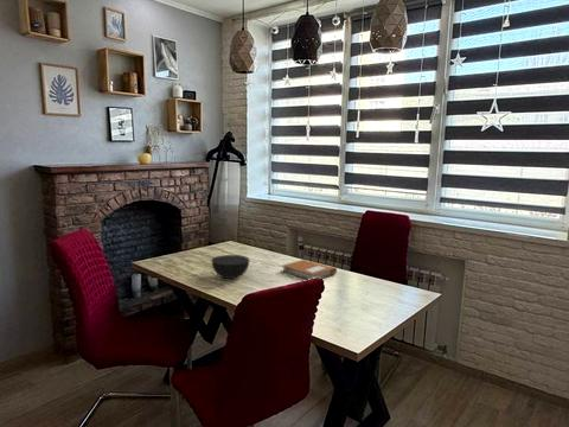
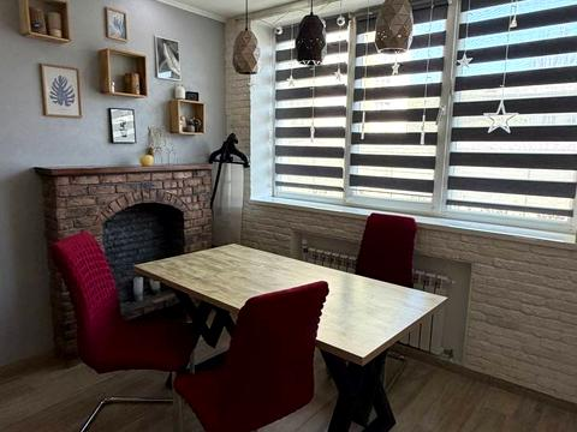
- bowl (230, 268)
- notebook (309, 269)
